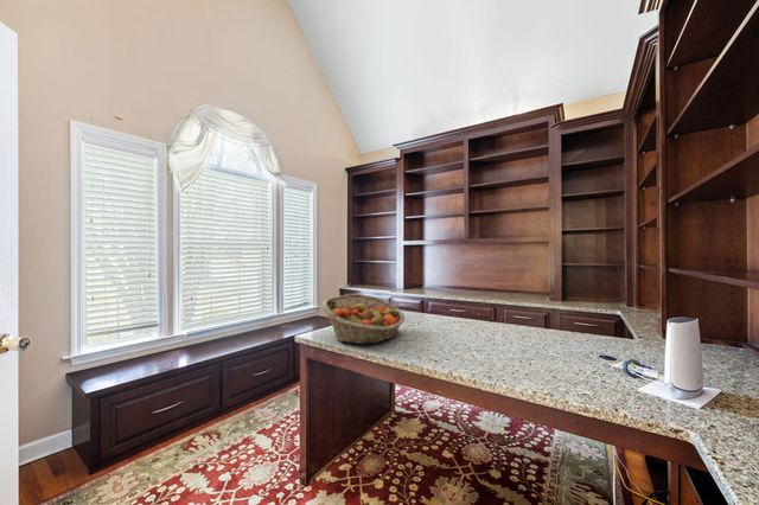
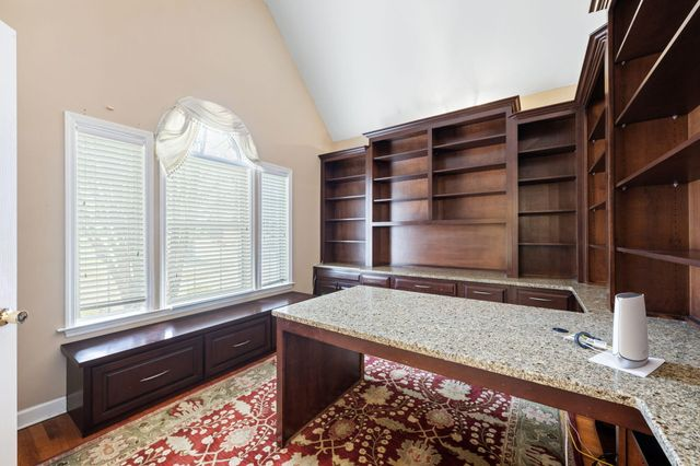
- fruit basket (364, 317)
